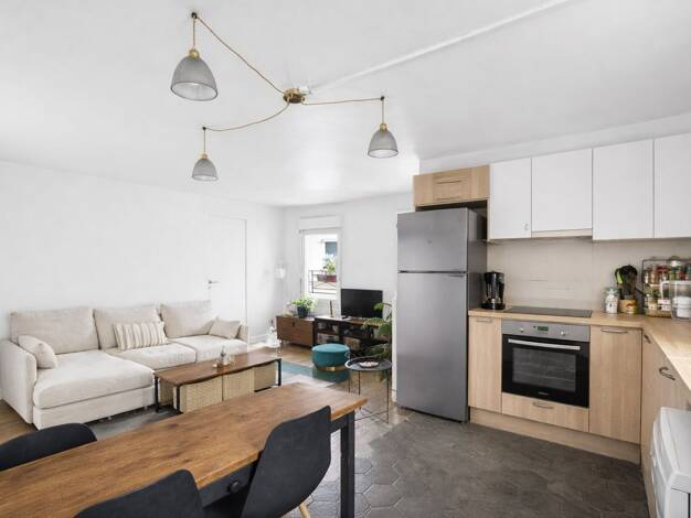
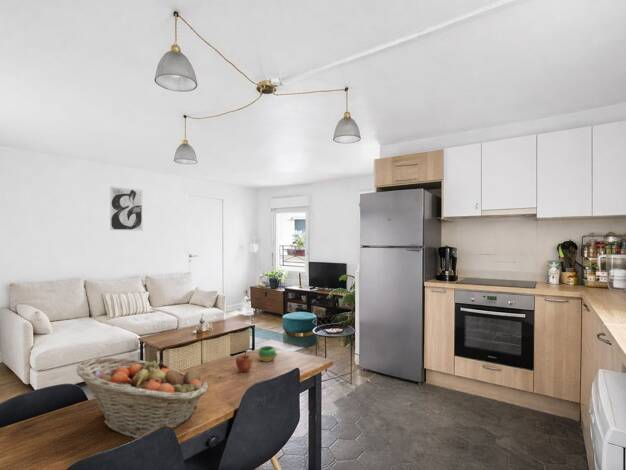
+ wall art (126, 209)
+ apple (244, 360)
+ mug (268, 354)
+ fruit basket (144, 386)
